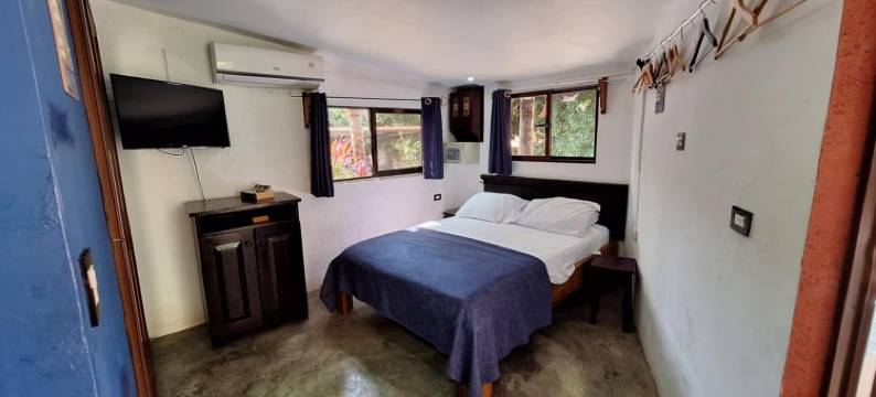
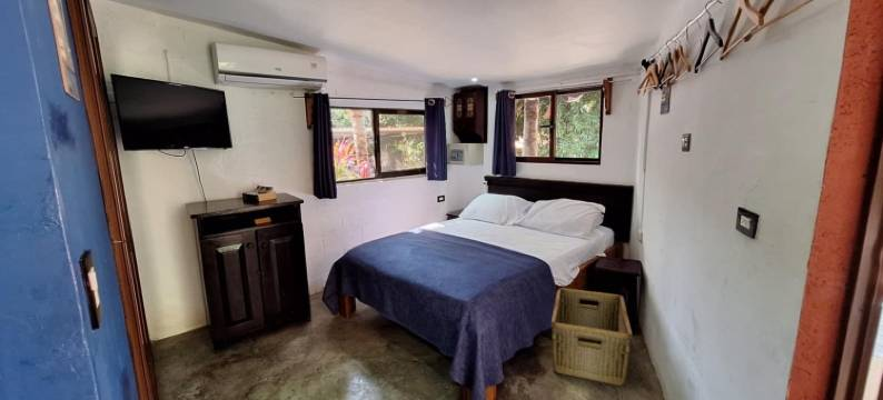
+ hamper (588, 331)
